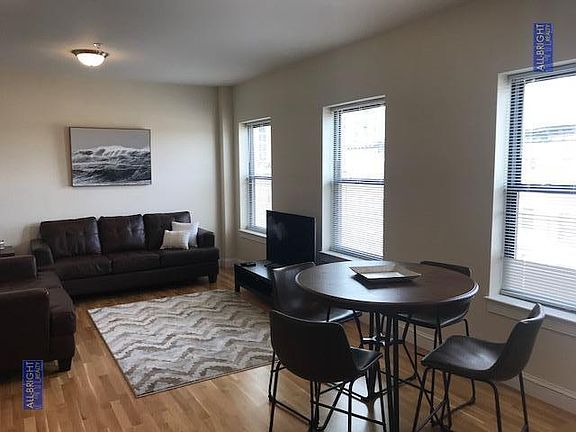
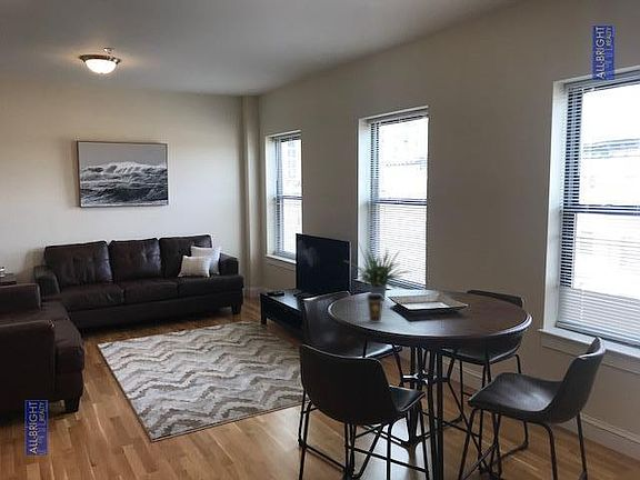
+ potted plant (376, 268)
+ coffee cup (374, 308)
